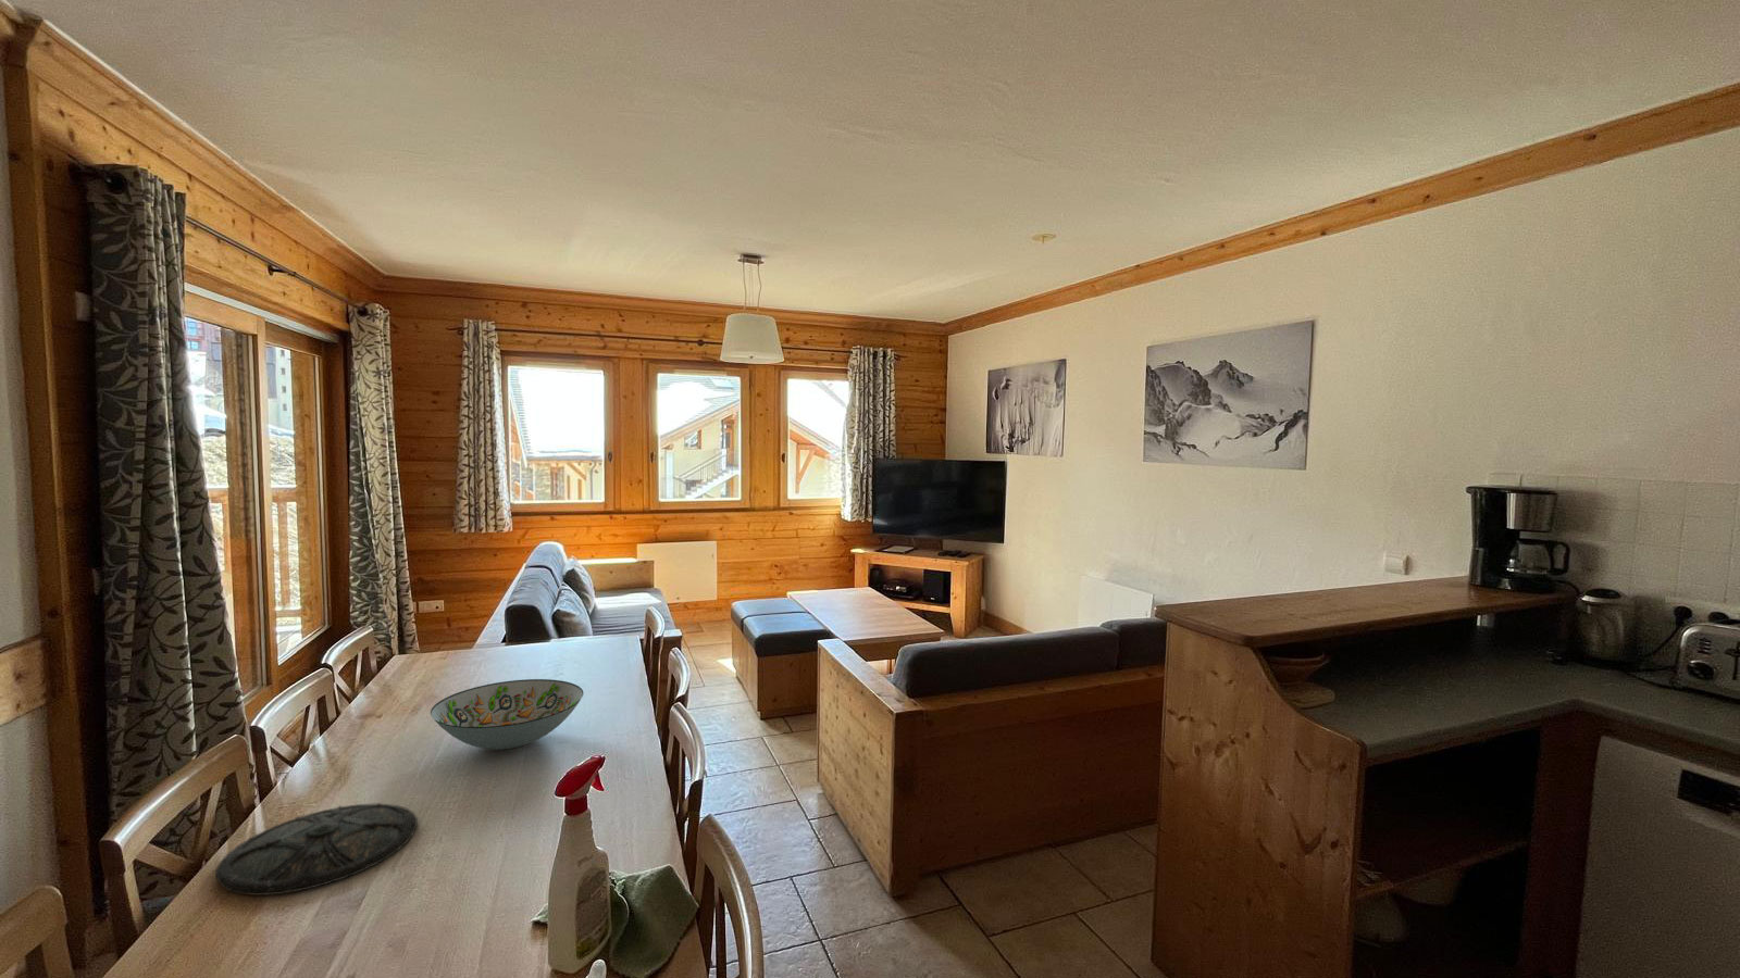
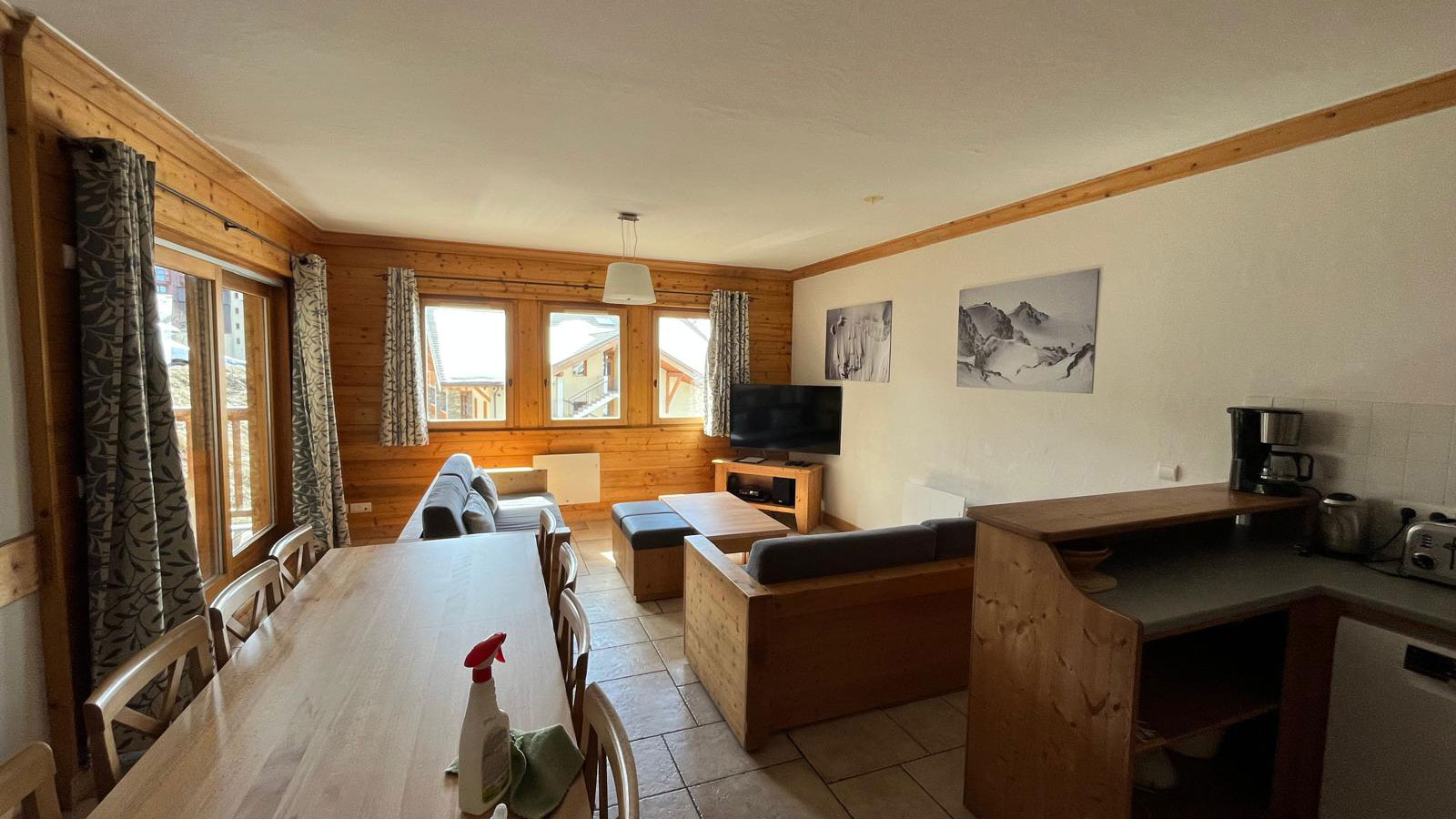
- decorative bowl (510, 720)
- plate (323, 836)
